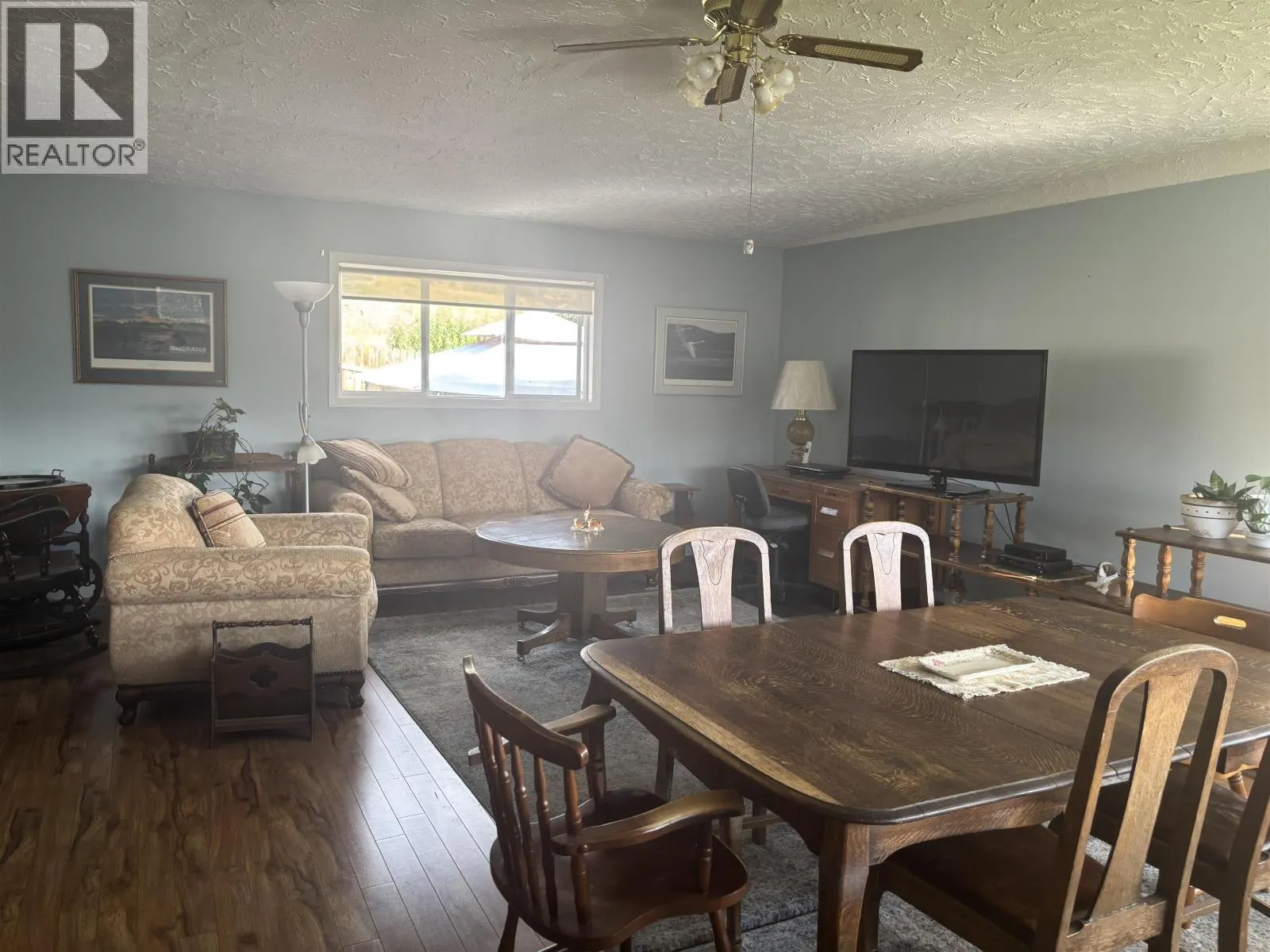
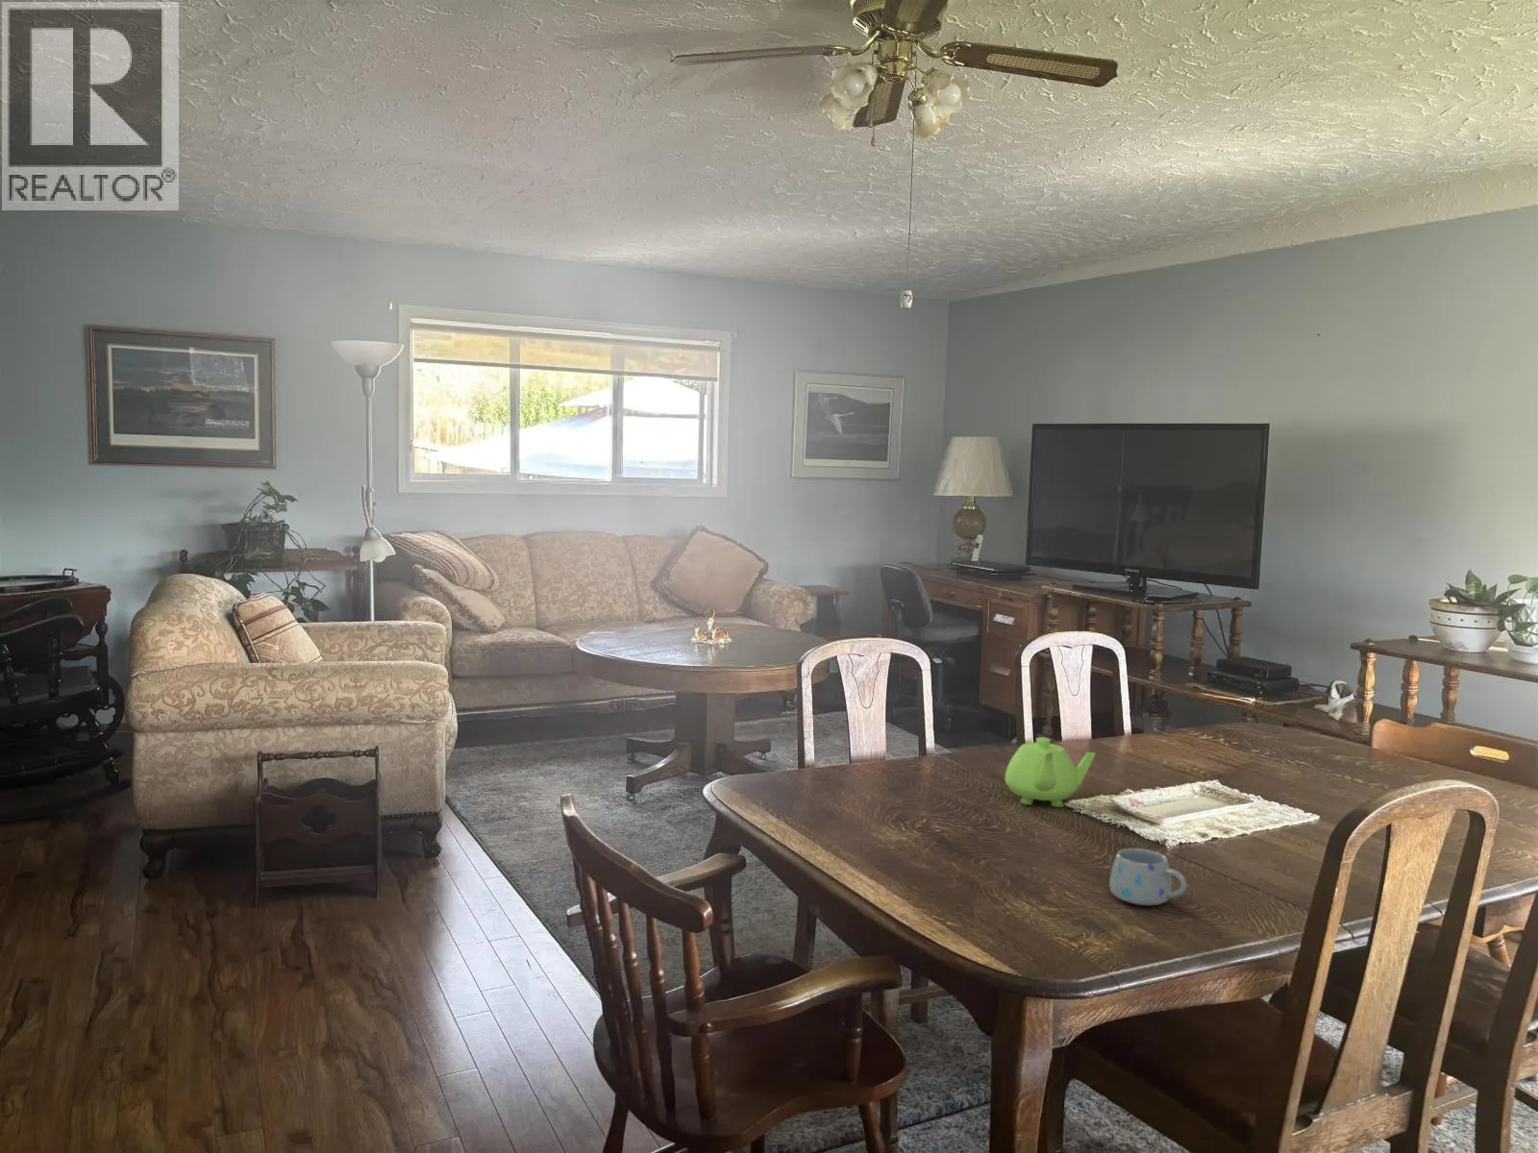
+ mug (1149, 880)
+ teapot (1050, 770)
